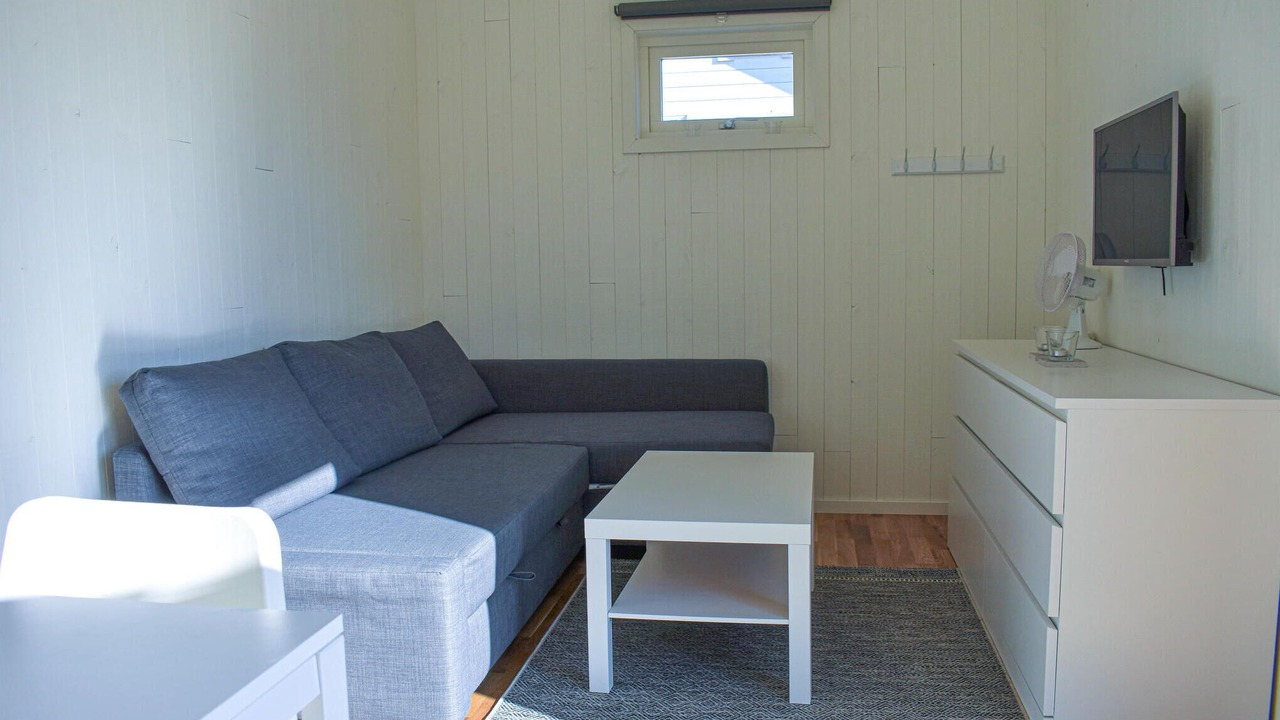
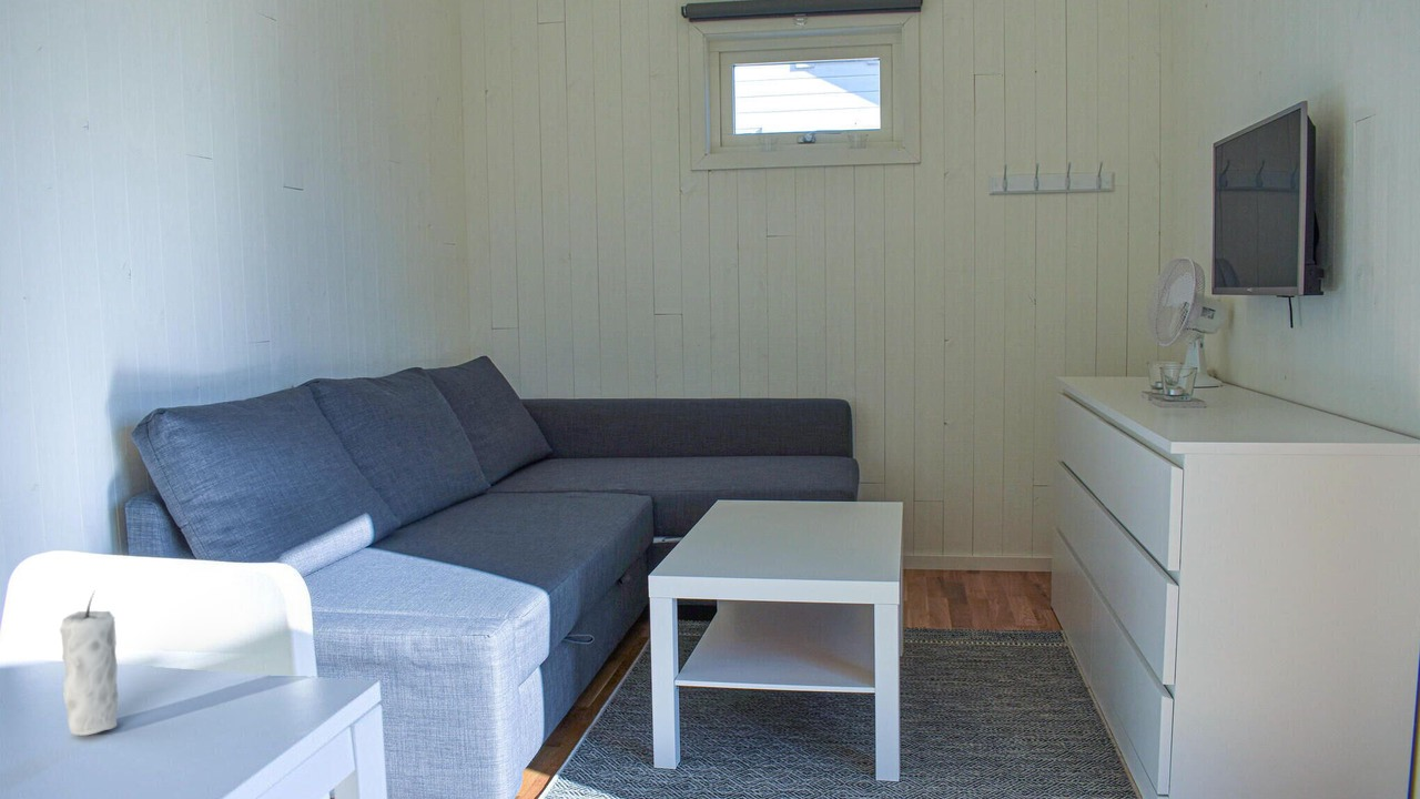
+ candle (89, 660)
